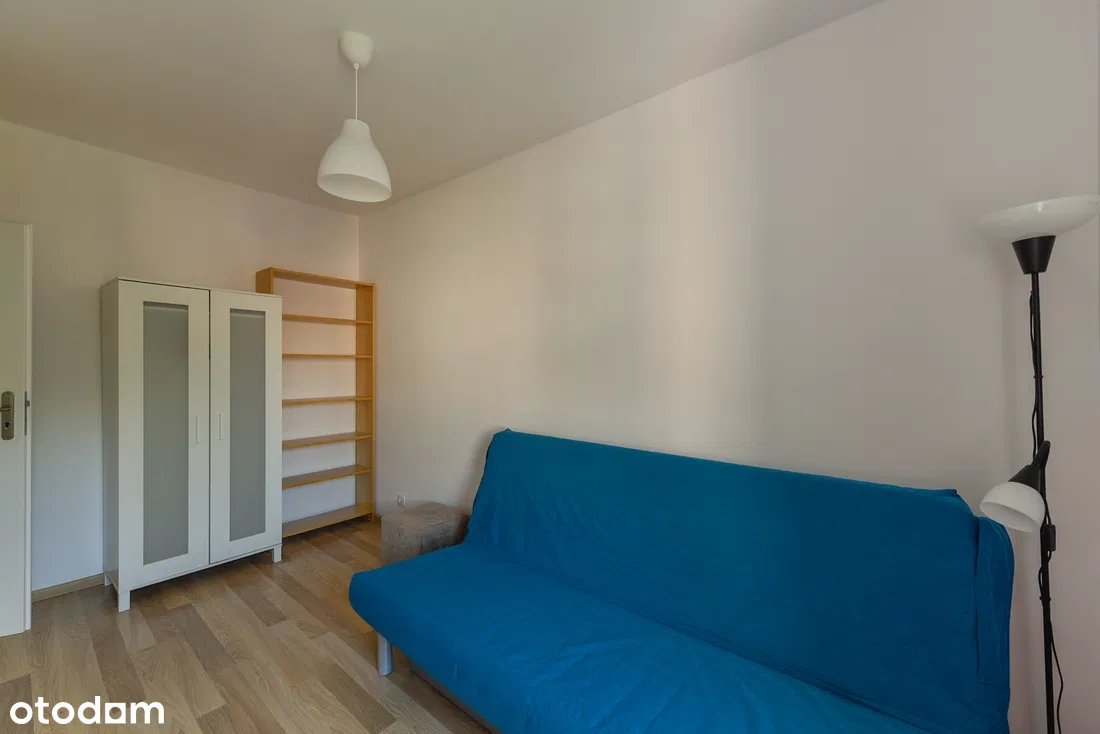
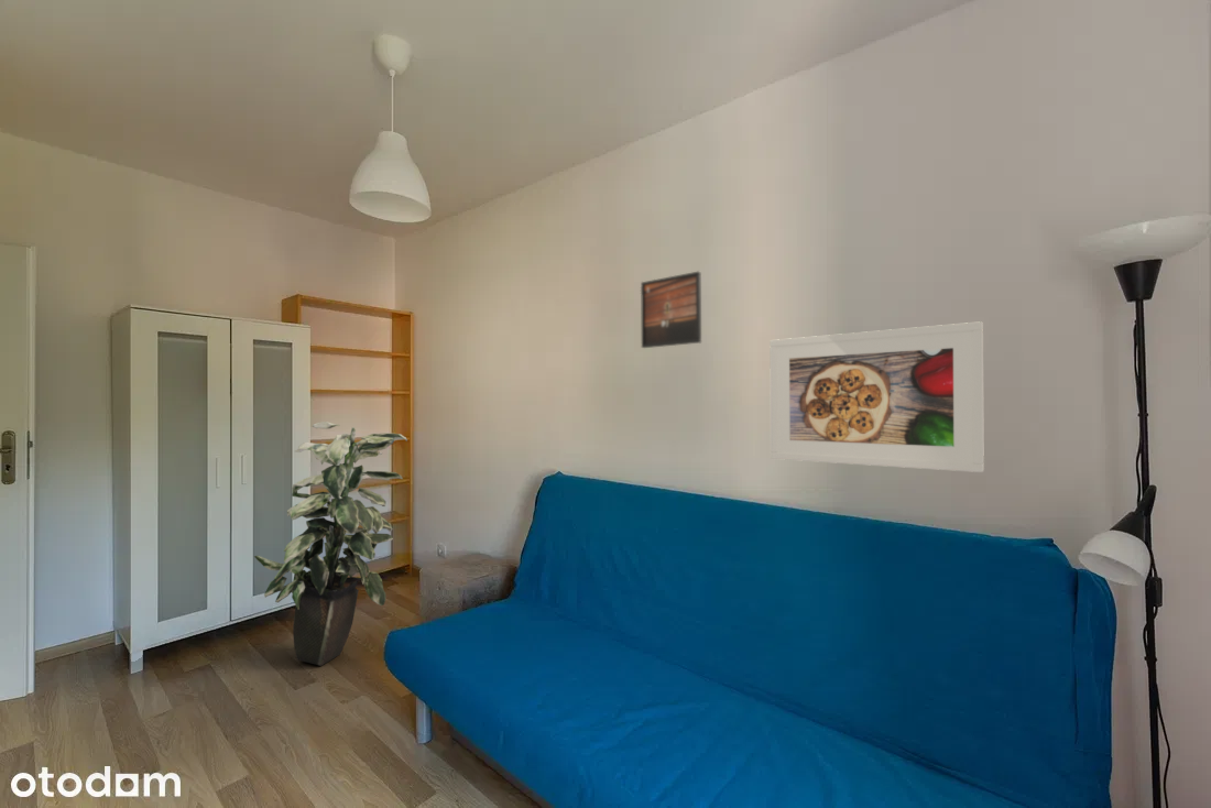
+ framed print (669, 310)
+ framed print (864, 397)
+ indoor plant (336, 538)
